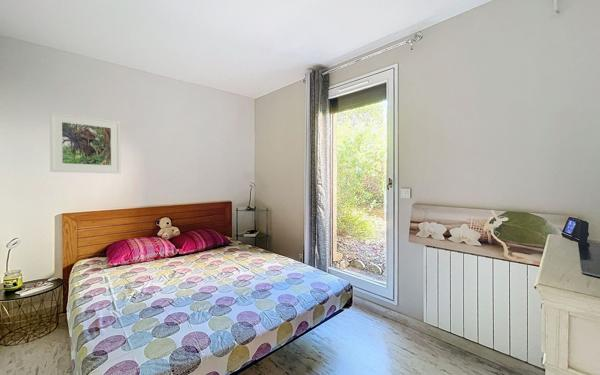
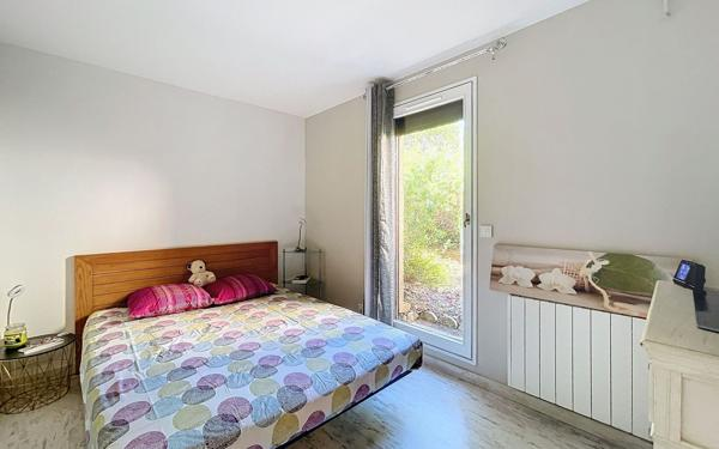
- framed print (87, 144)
